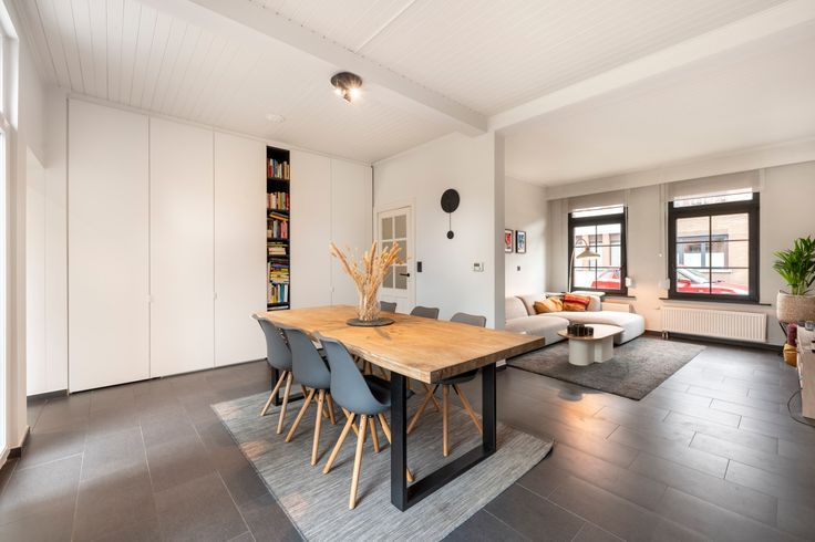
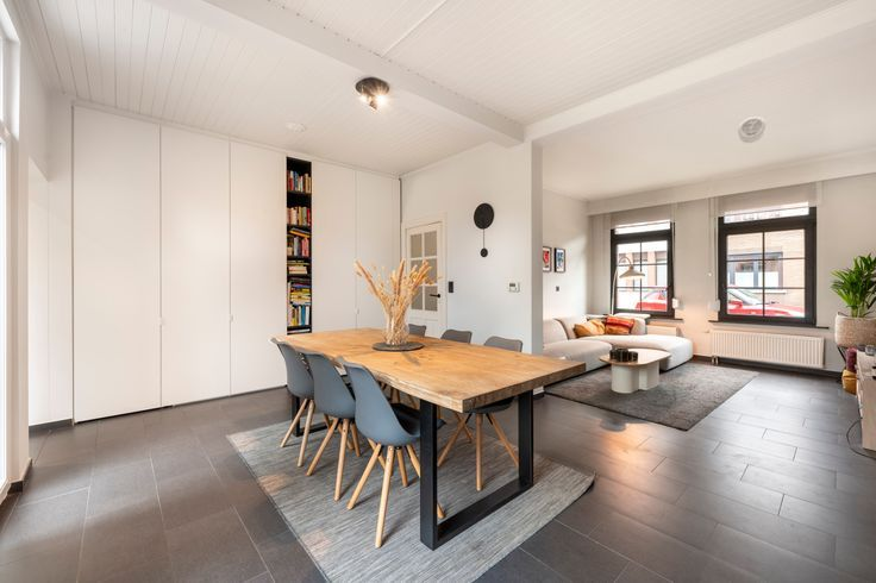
+ ceiling light (751, 130)
